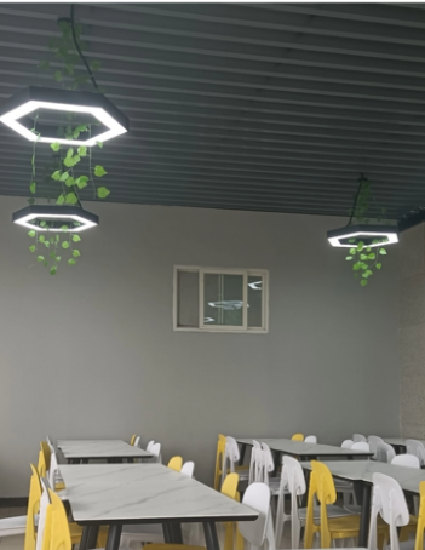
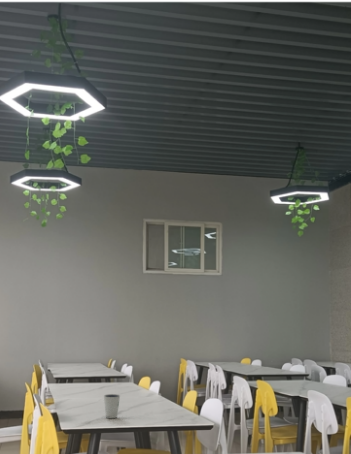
+ dixie cup (111, 406)
